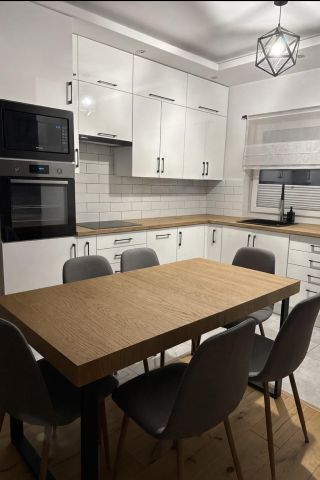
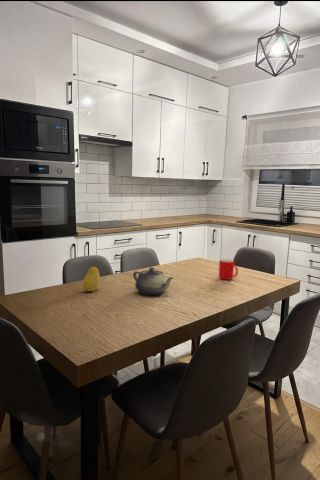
+ cup (229, 270)
+ teapot (152, 280)
+ fruit (91, 278)
